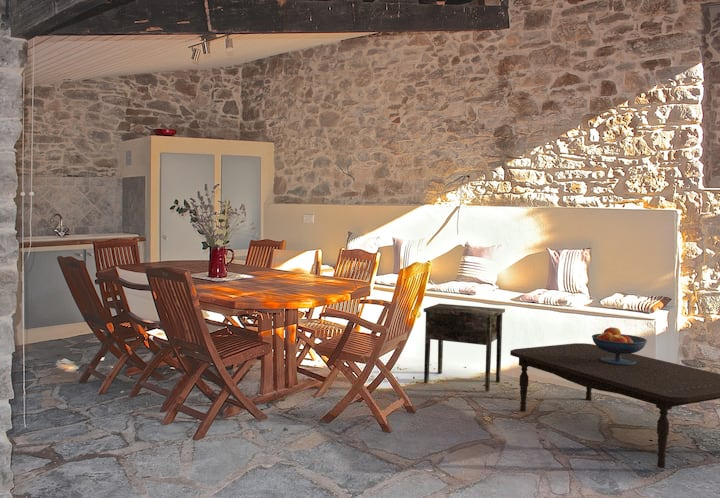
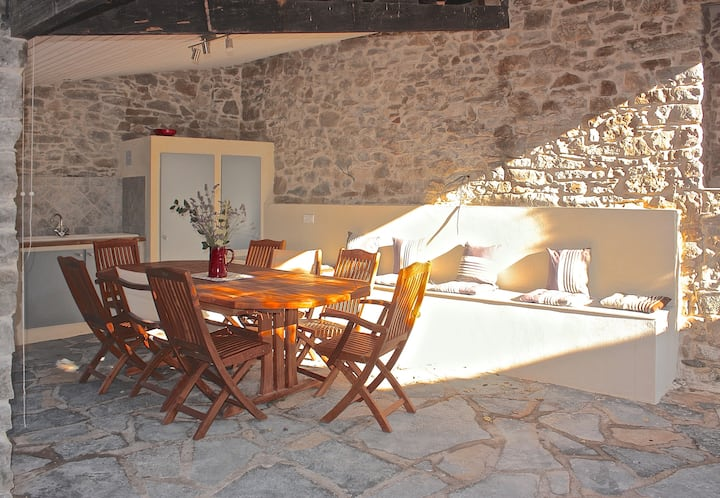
- fruit bowl (618, 347)
- coffee table (621, 394)
- side table (463, 342)
